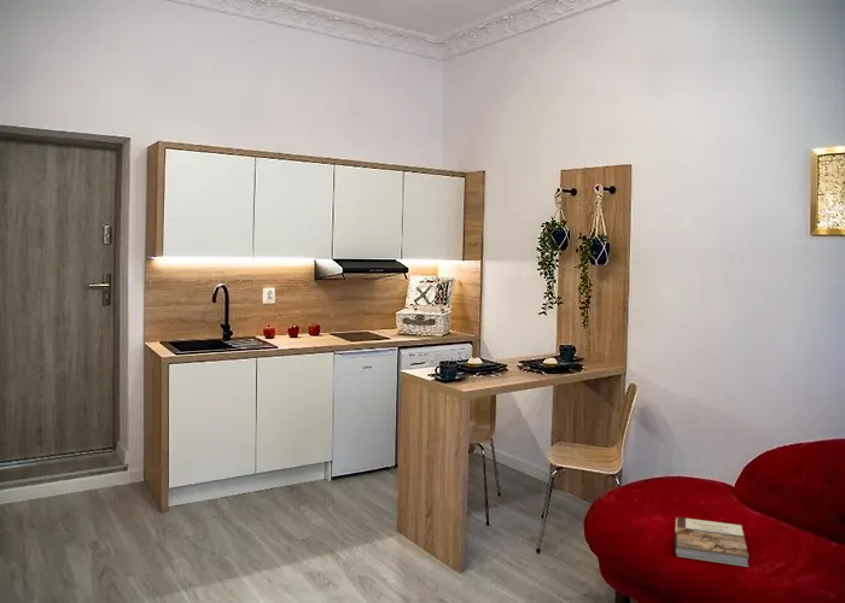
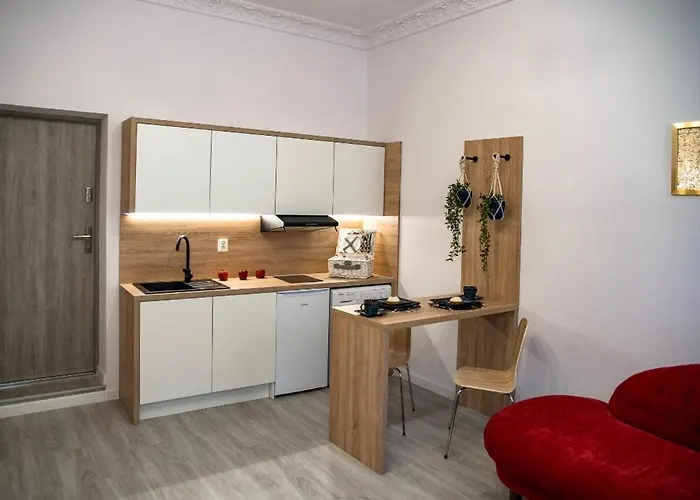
- book (709, 539)
